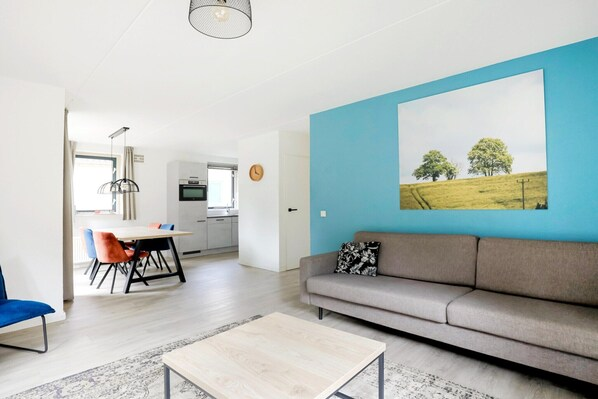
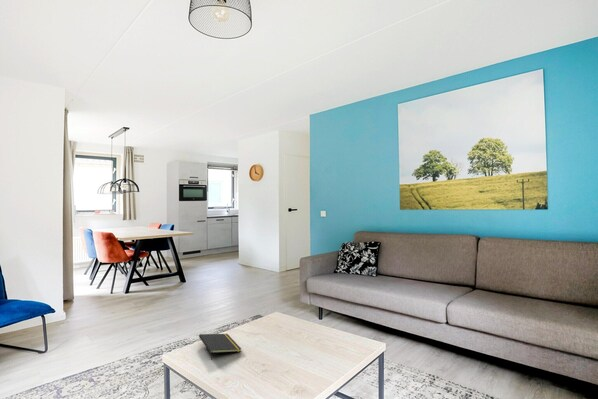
+ notepad (219, 342)
